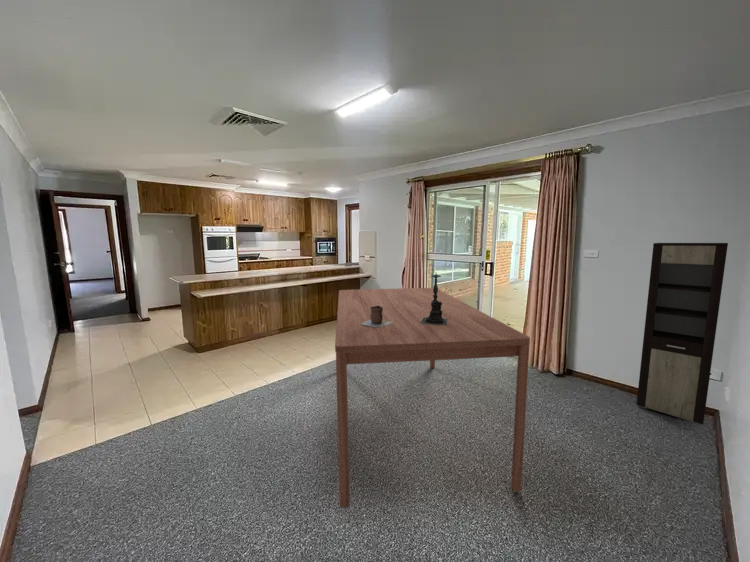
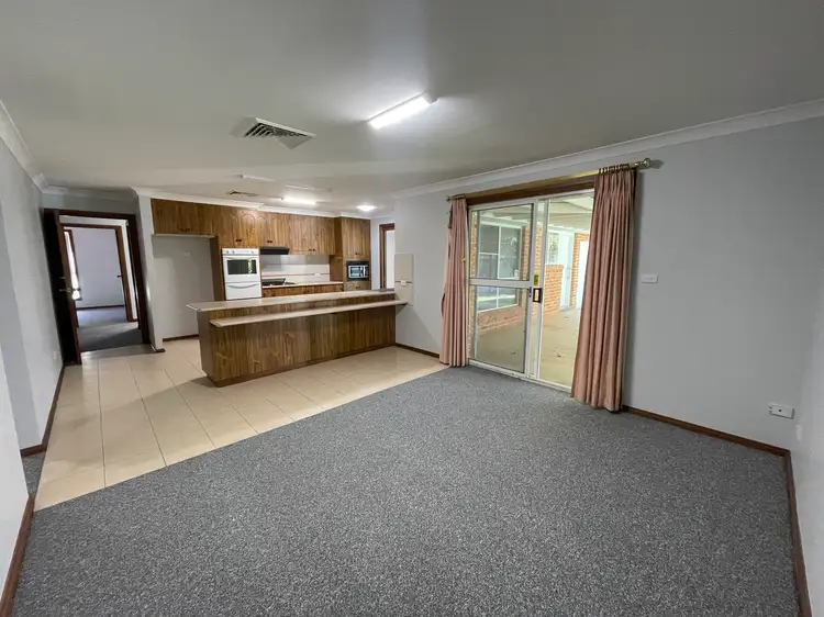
- cabinet (679, 329)
- candle holder (434, 294)
- dining table (403, 360)
- vase (378, 314)
